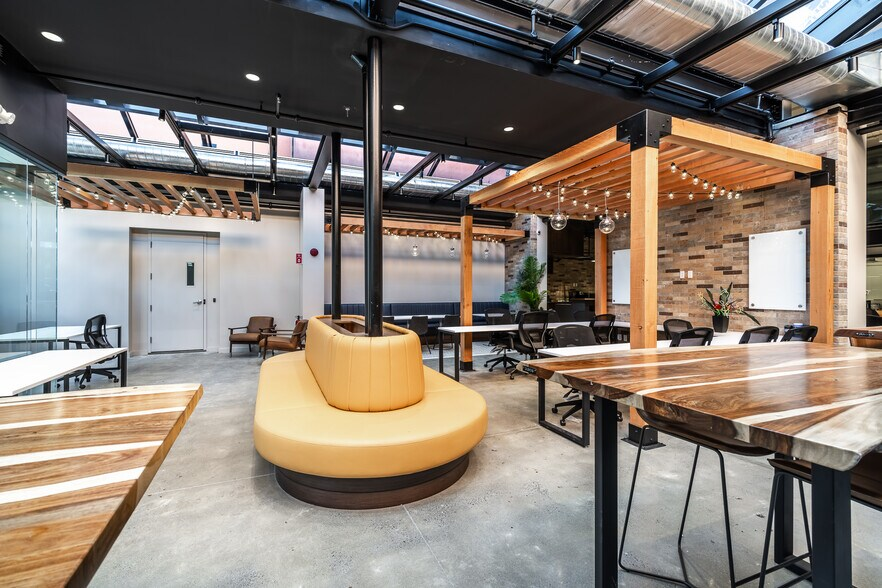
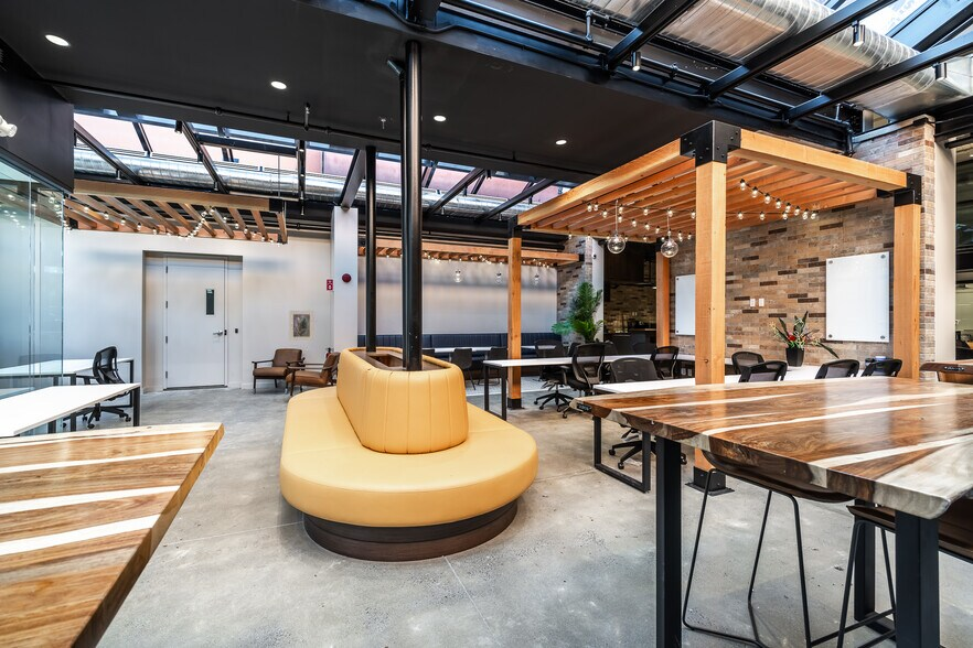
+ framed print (301, 325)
